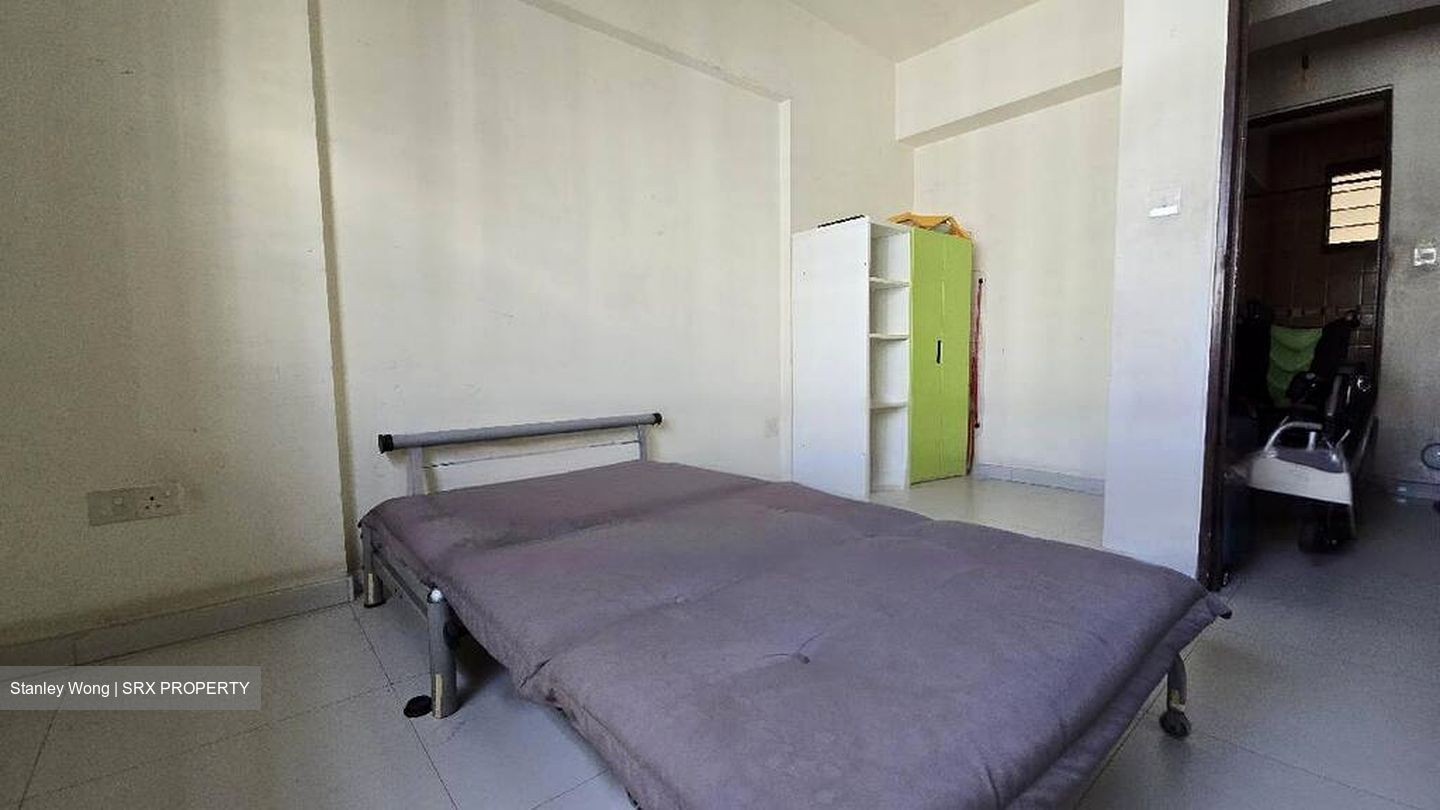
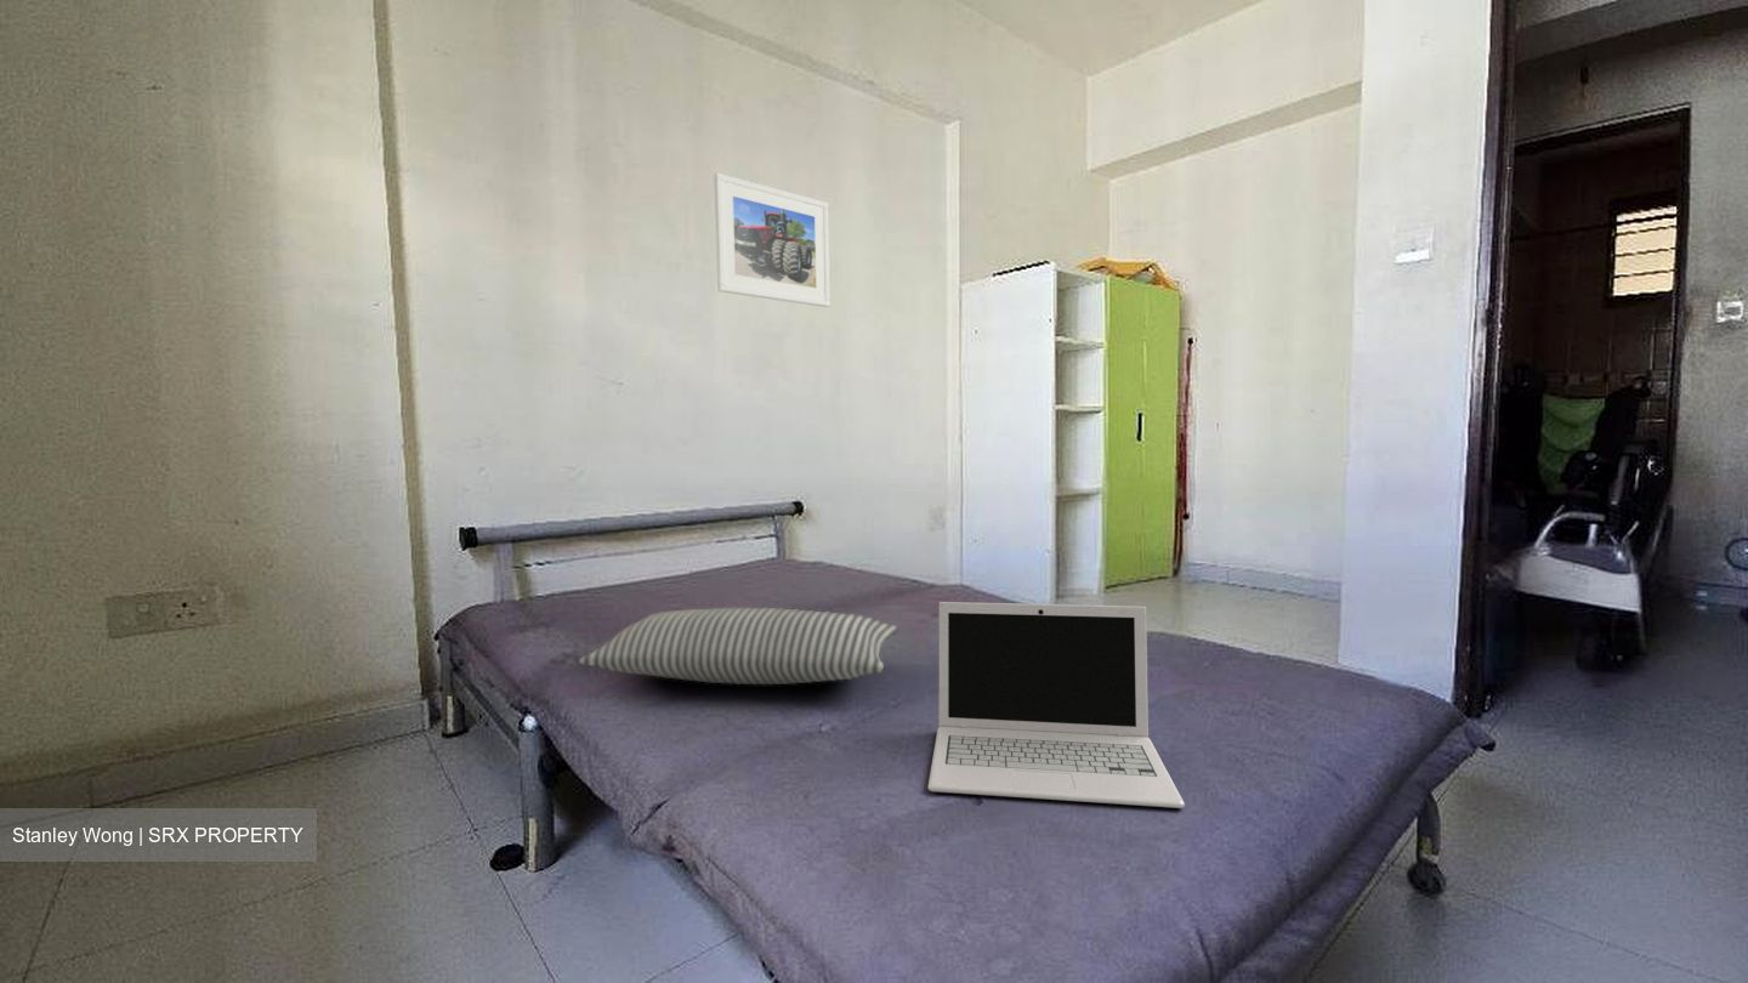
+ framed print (776, 244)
+ pillow (748, 644)
+ laptop (1045, 692)
